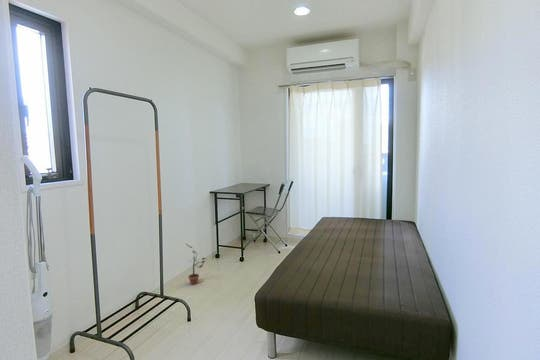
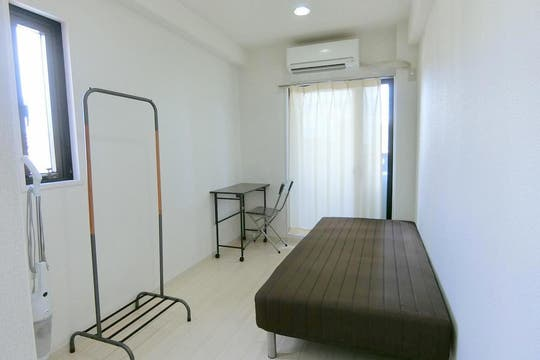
- potted plant (193, 264)
